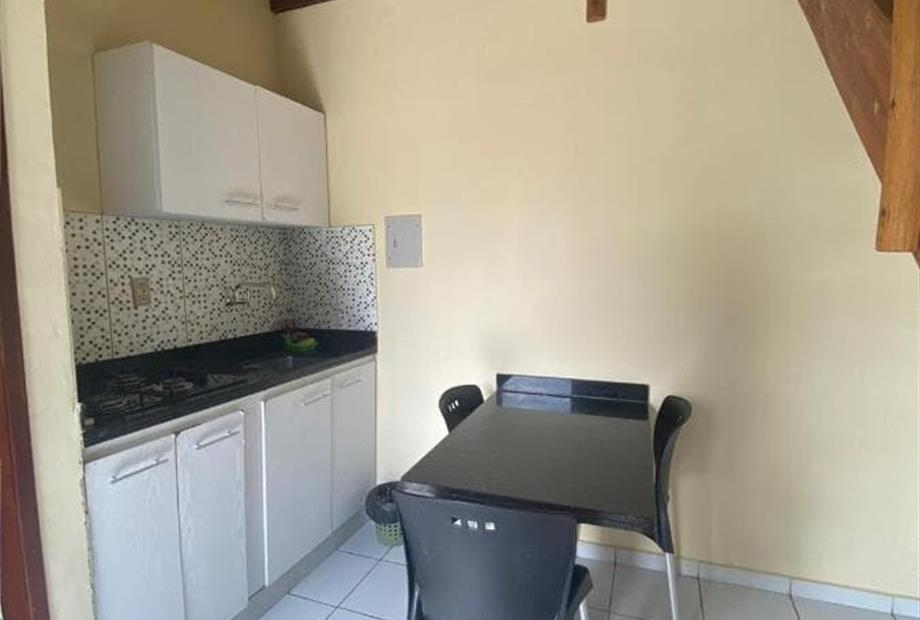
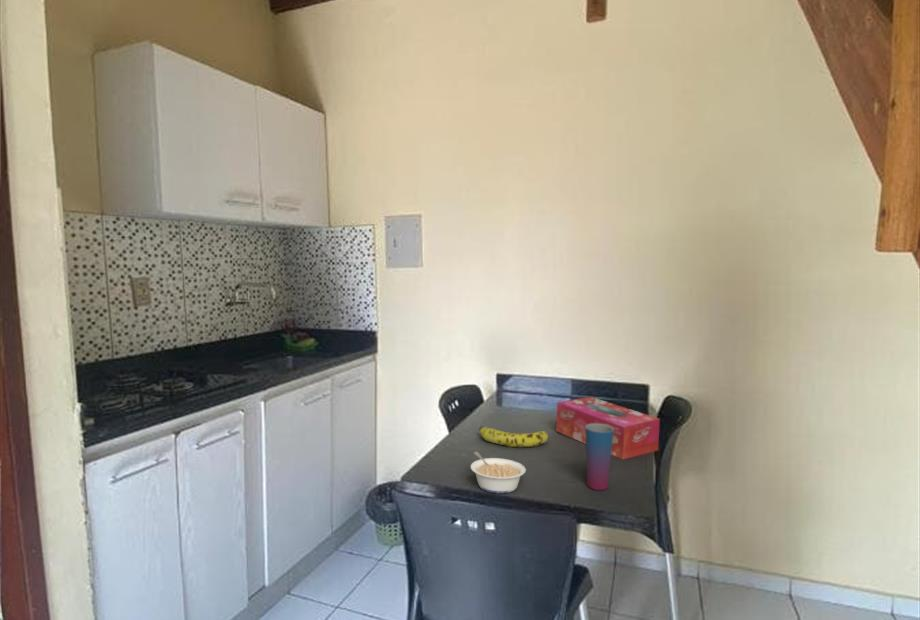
+ legume (495, 474)
+ tissue box (605, 424)
+ cup (598, 456)
+ fruit (512, 433)
